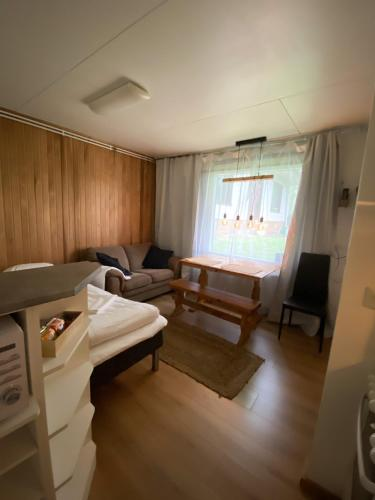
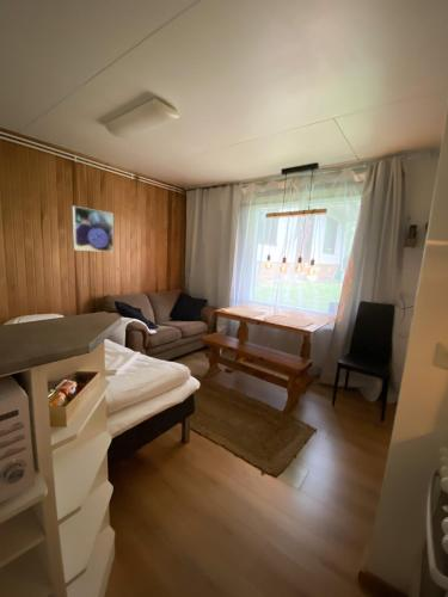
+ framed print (94, 230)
